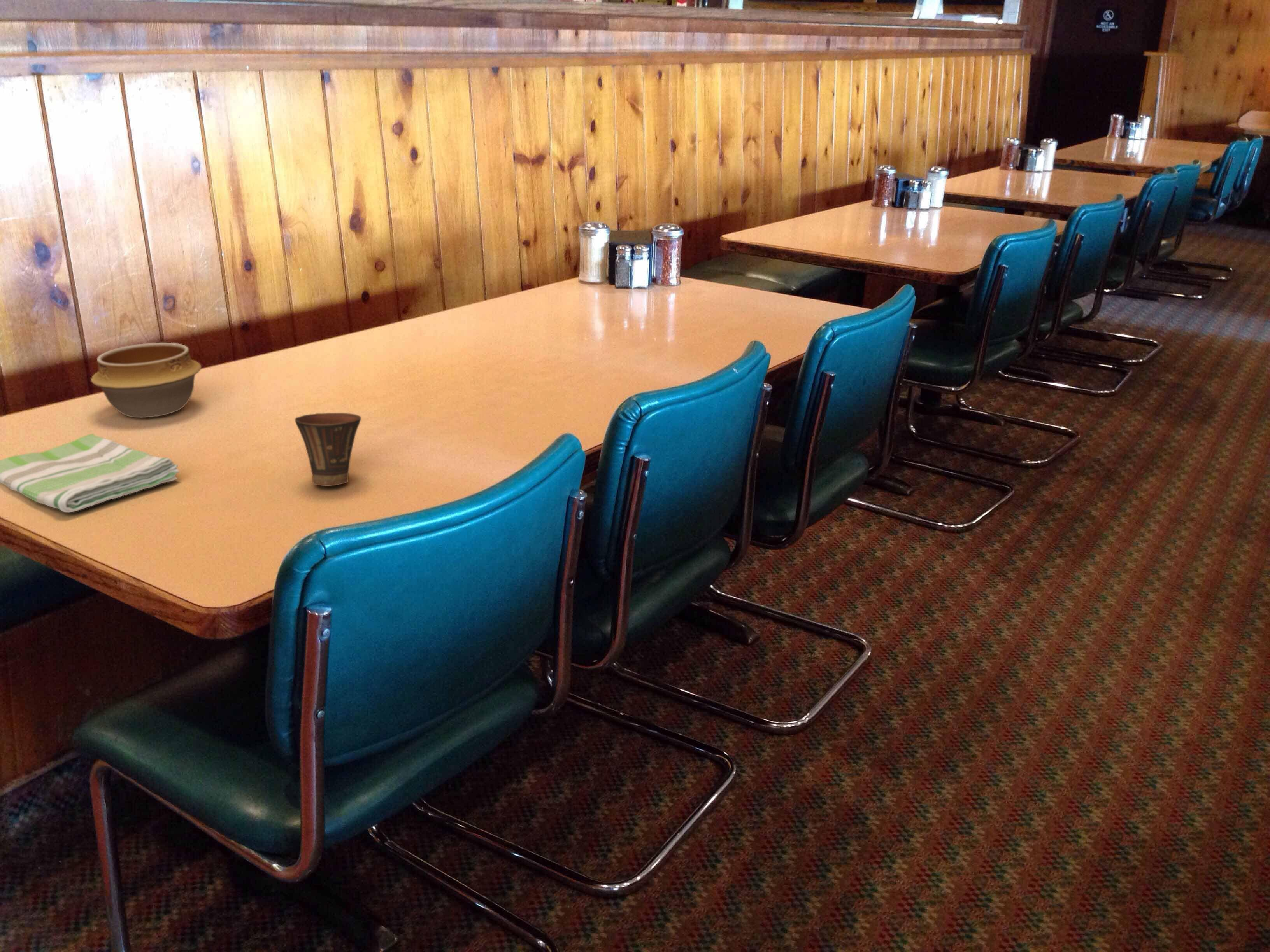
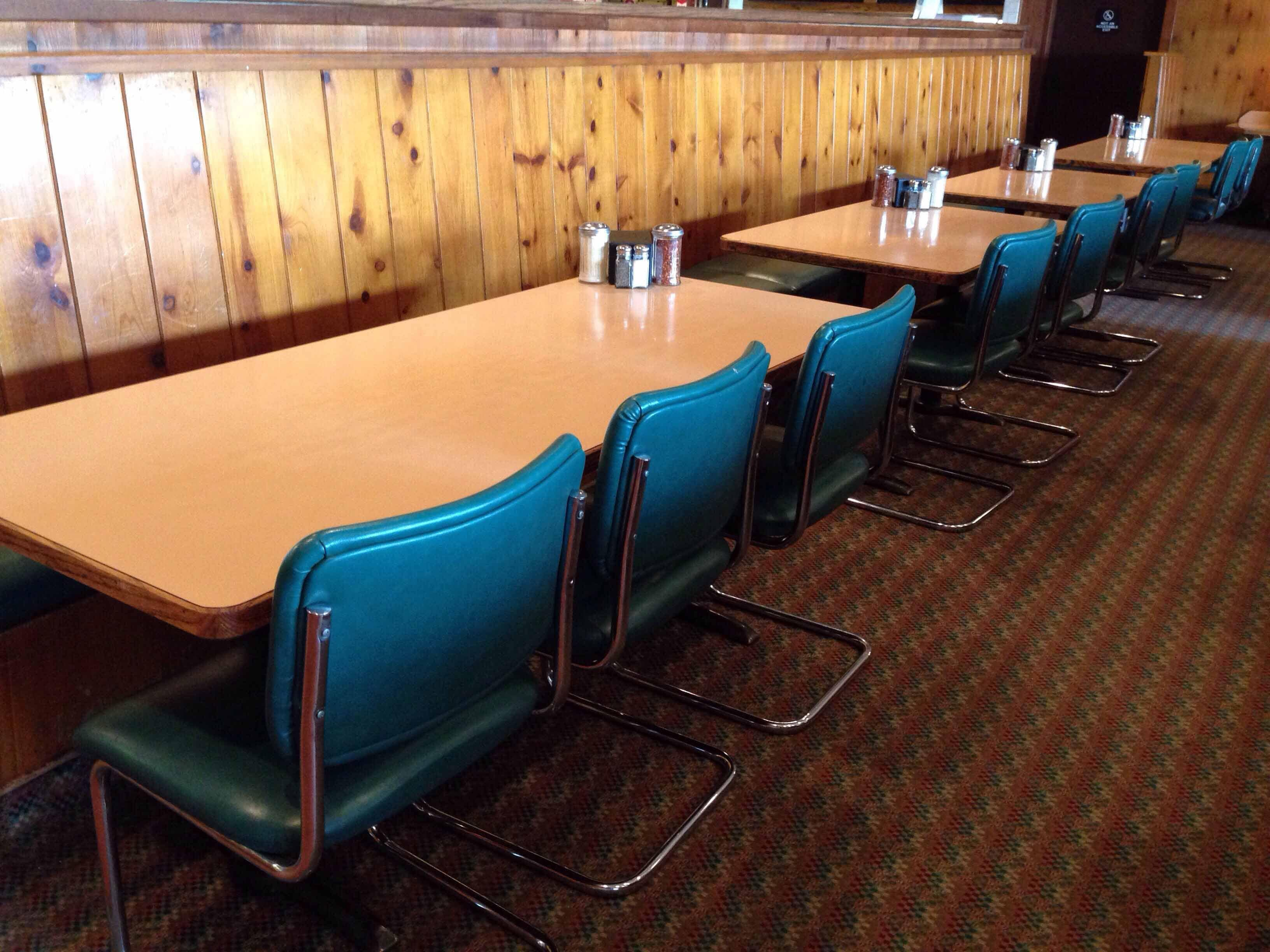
- dish towel (80, 467)
- bowl (148, 381)
- cup (331, 448)
